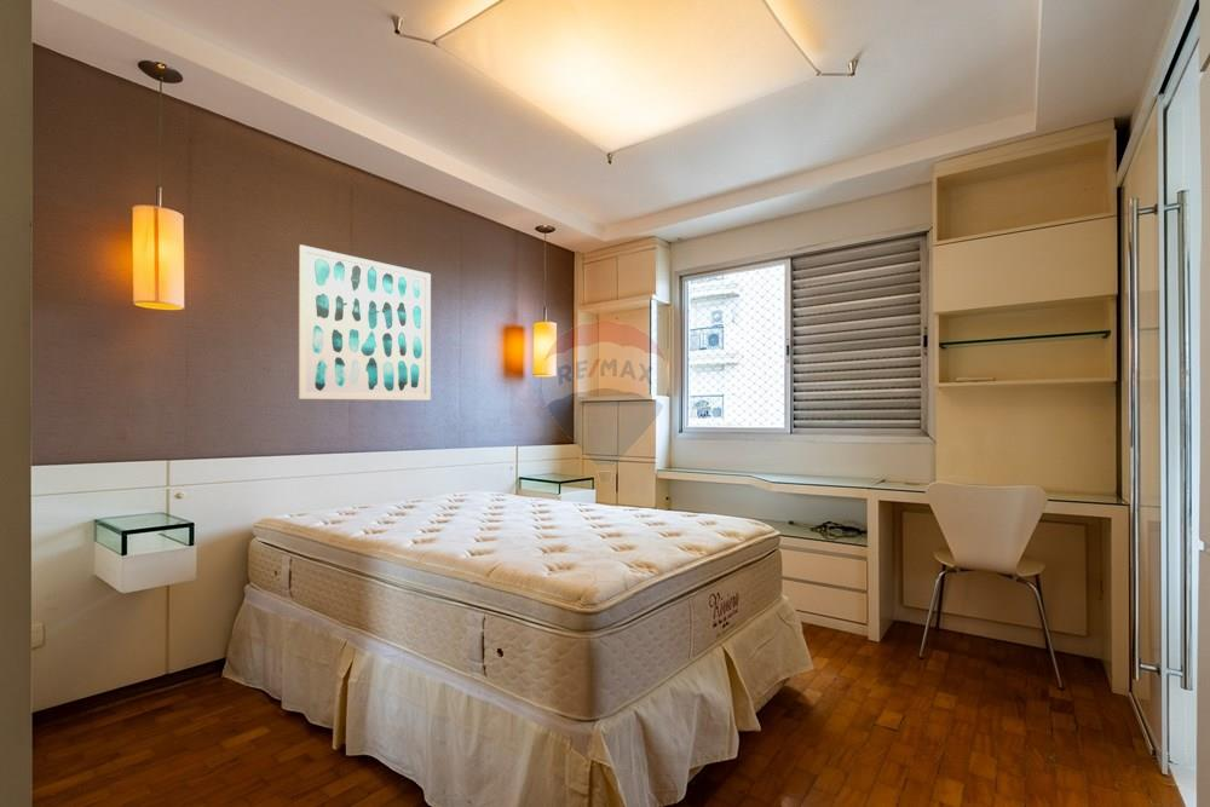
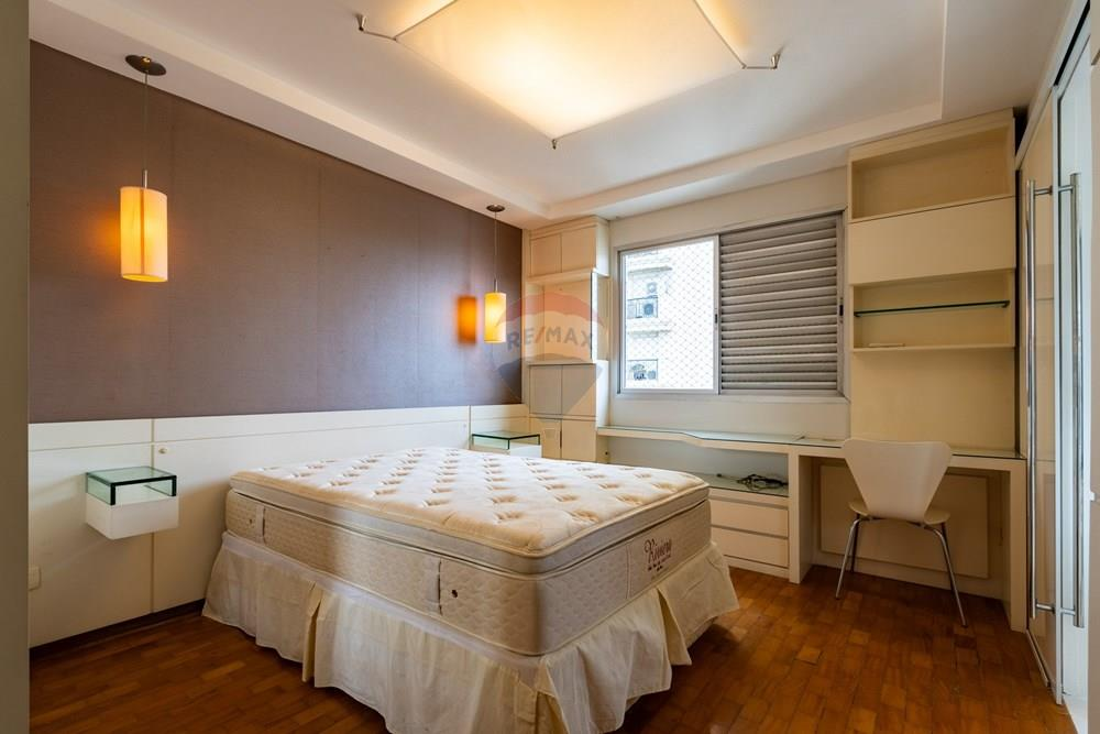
- wall art (370, 329)
